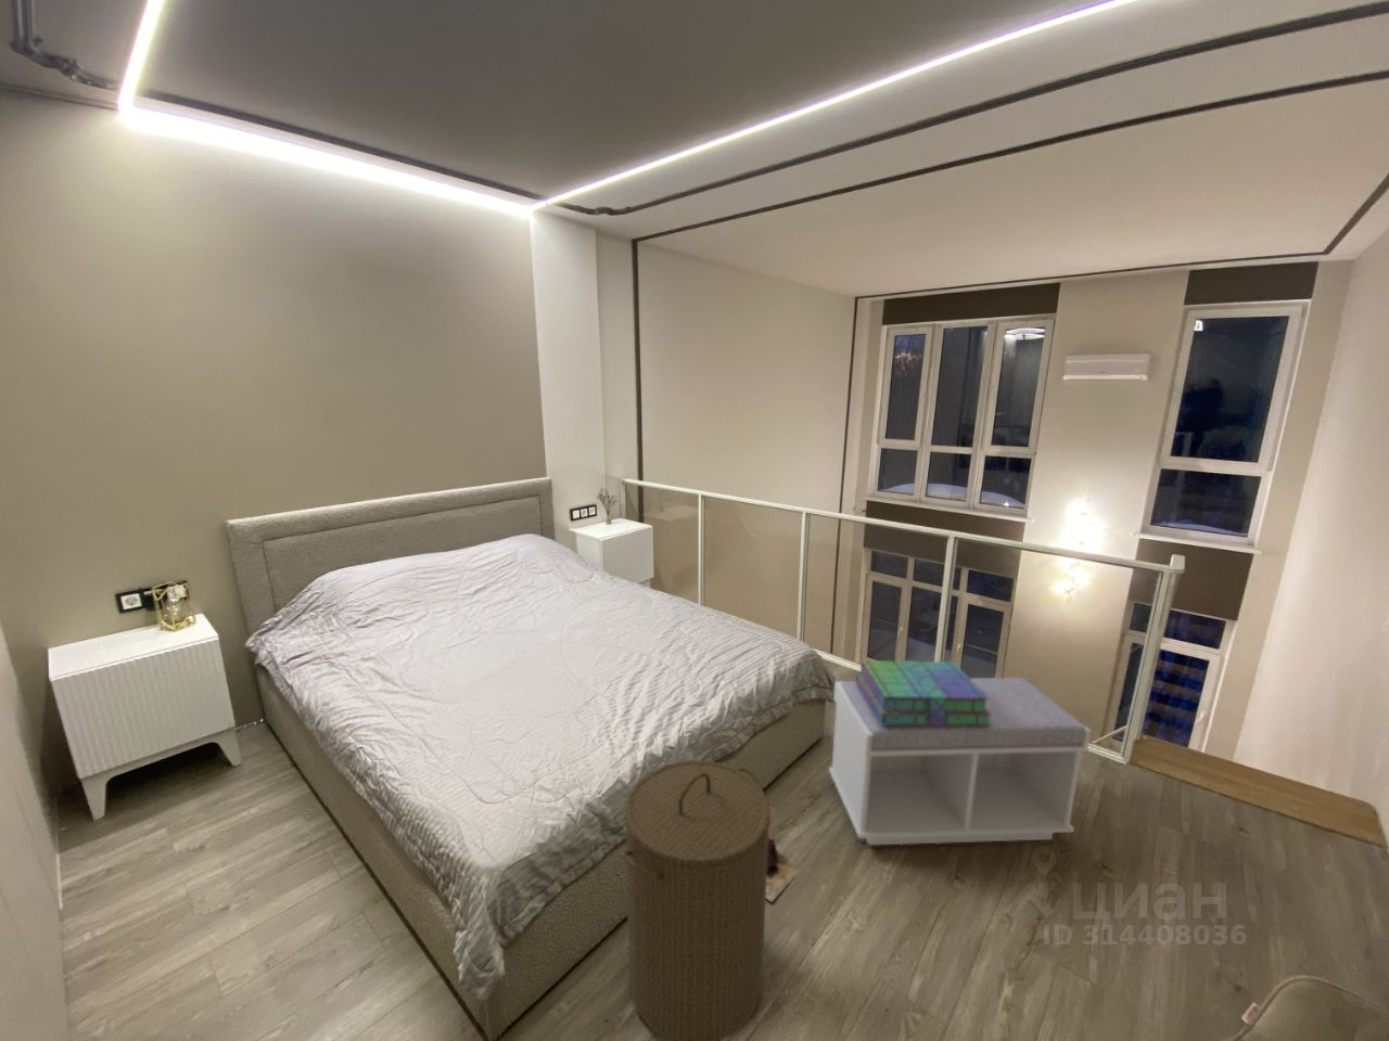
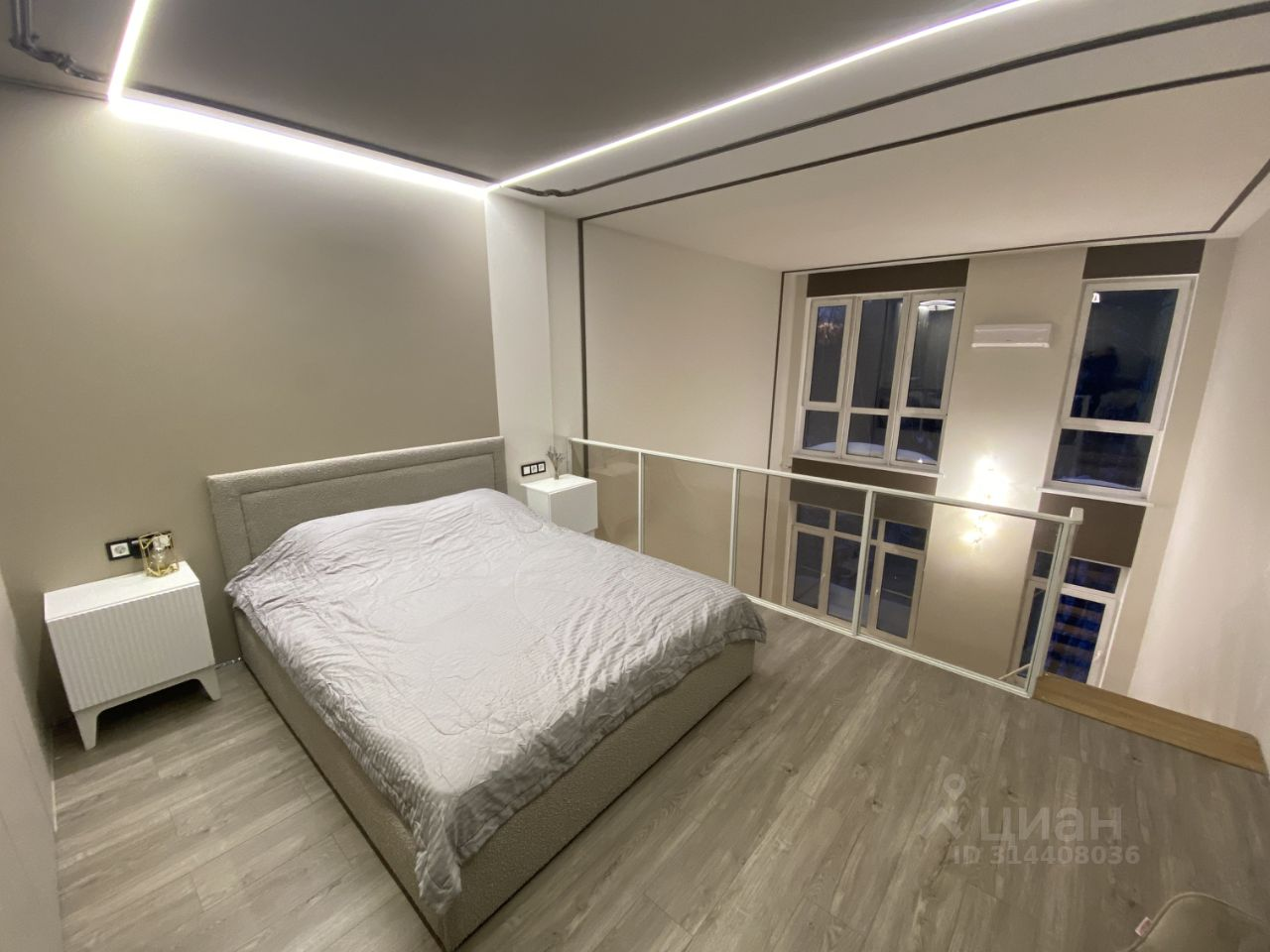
- stack of books (919, 690)
- slippers (767, 850)
- bench (947, 756)
- laundry hamper (697, 878)
